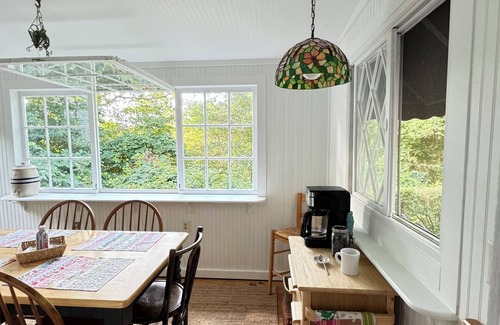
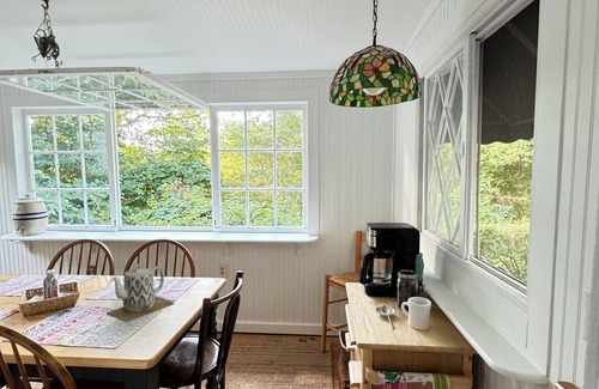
+ teapot (140, 286)
